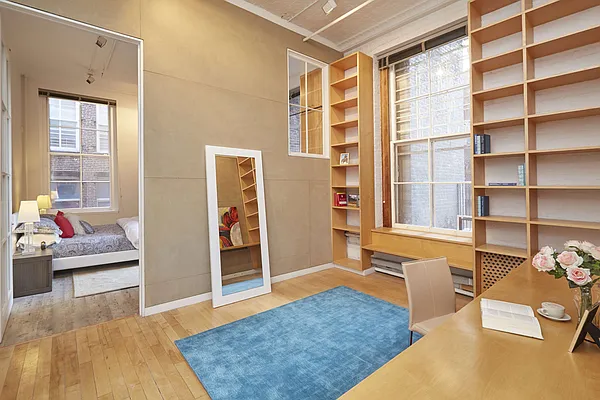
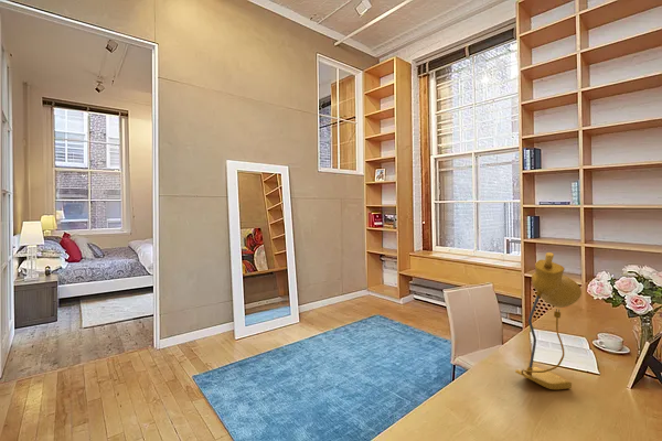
+ desk lamp (554, 315)
